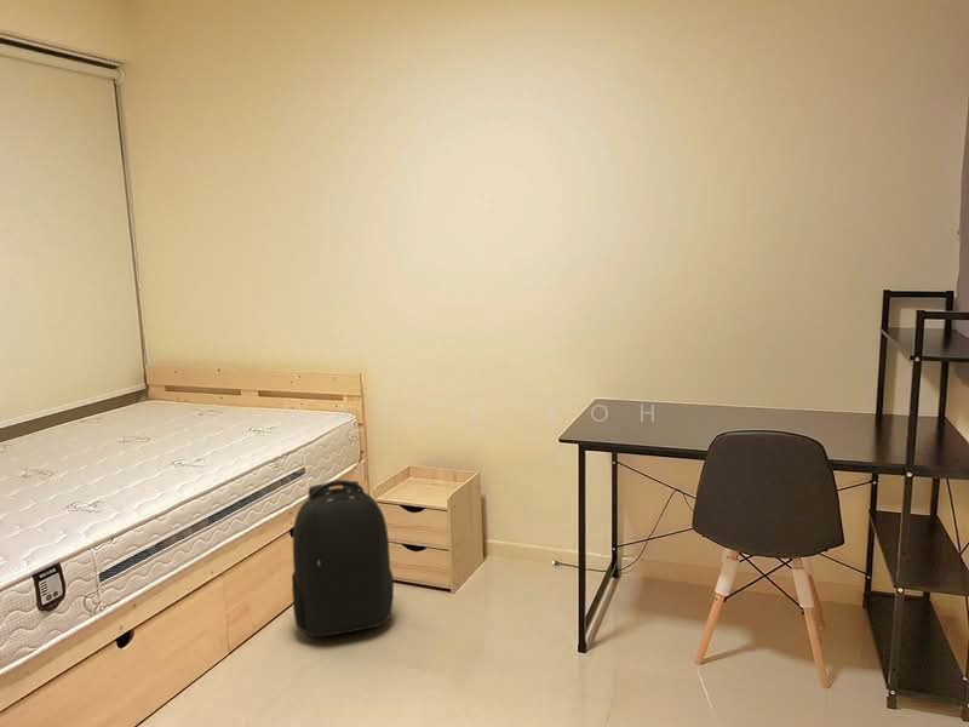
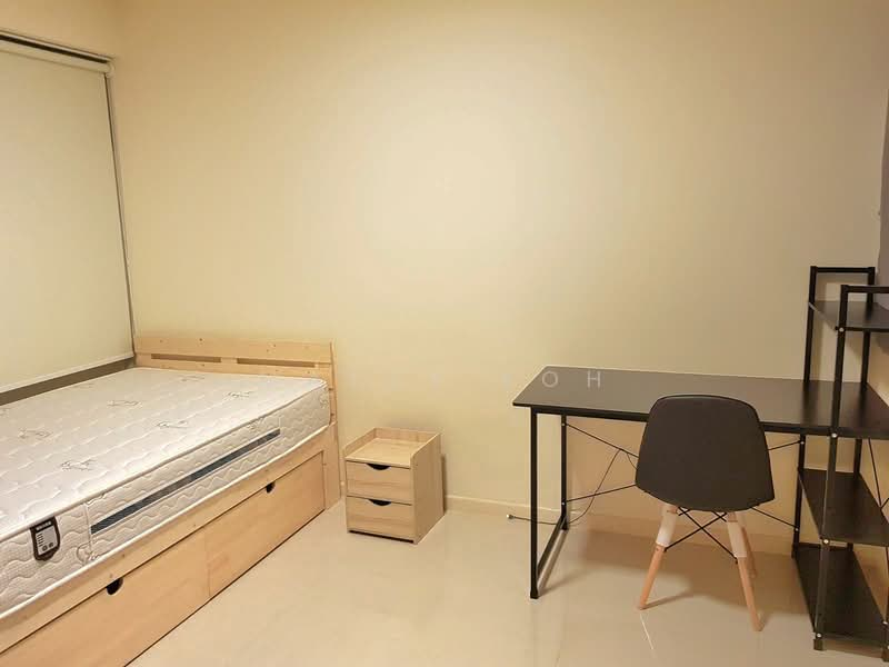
- backpack (340, 551)
